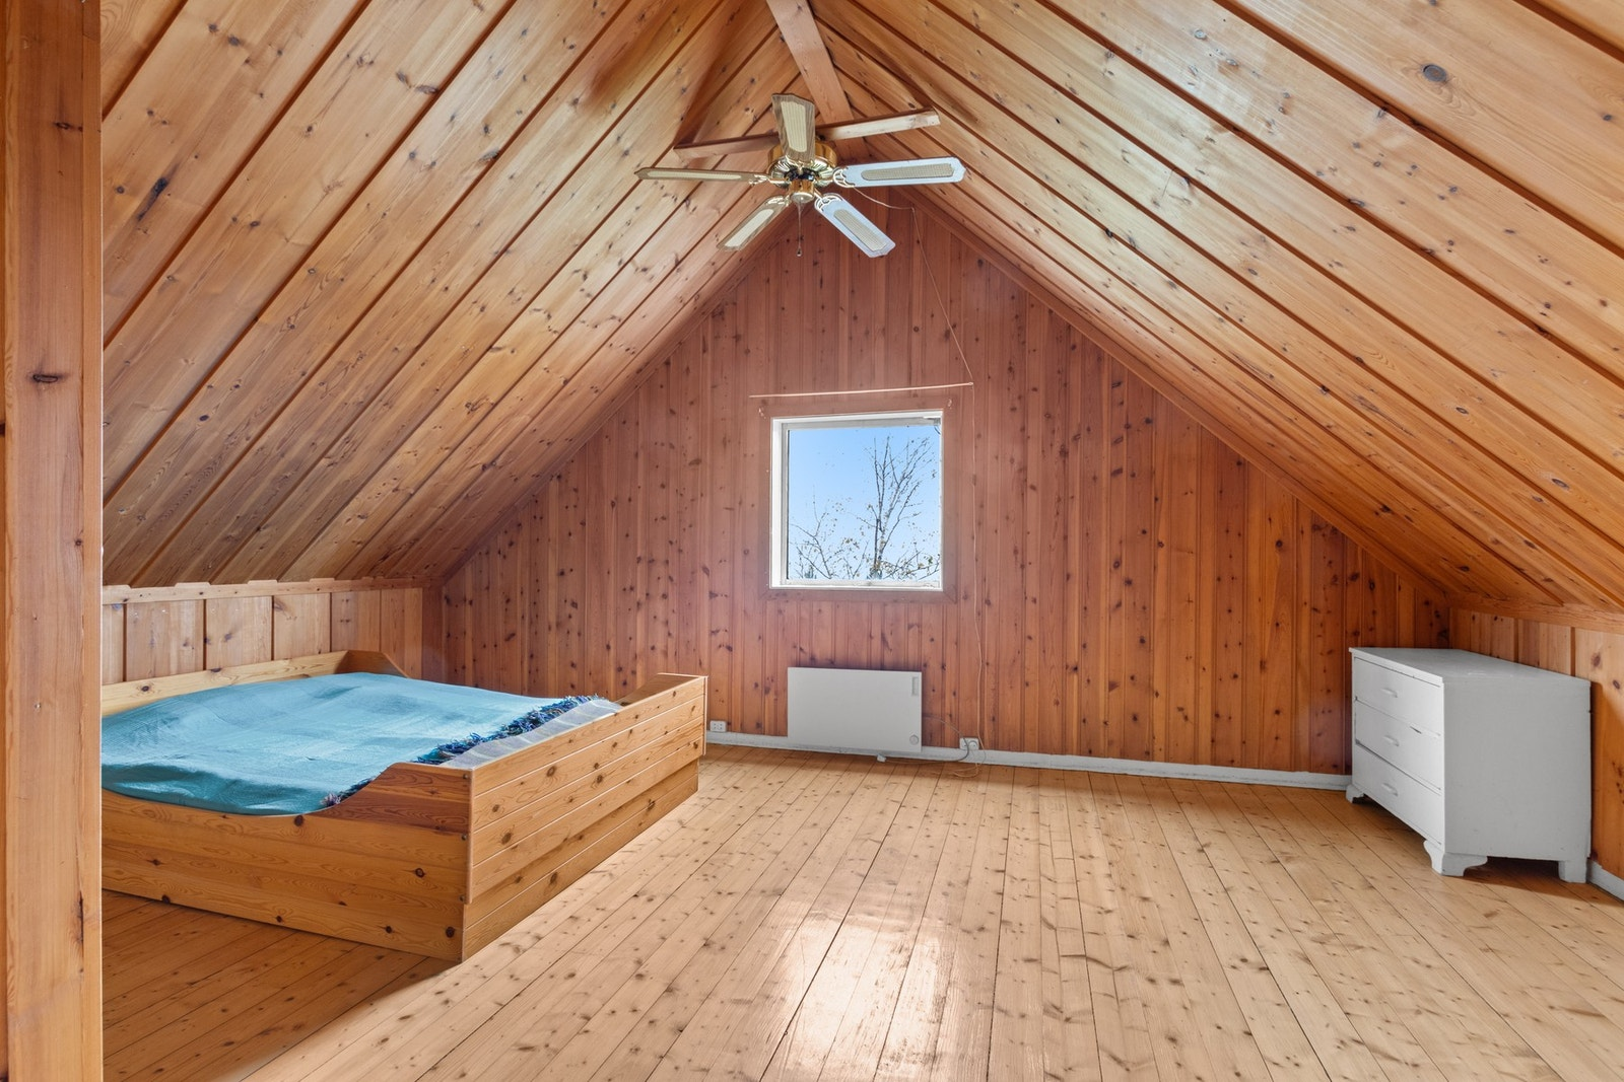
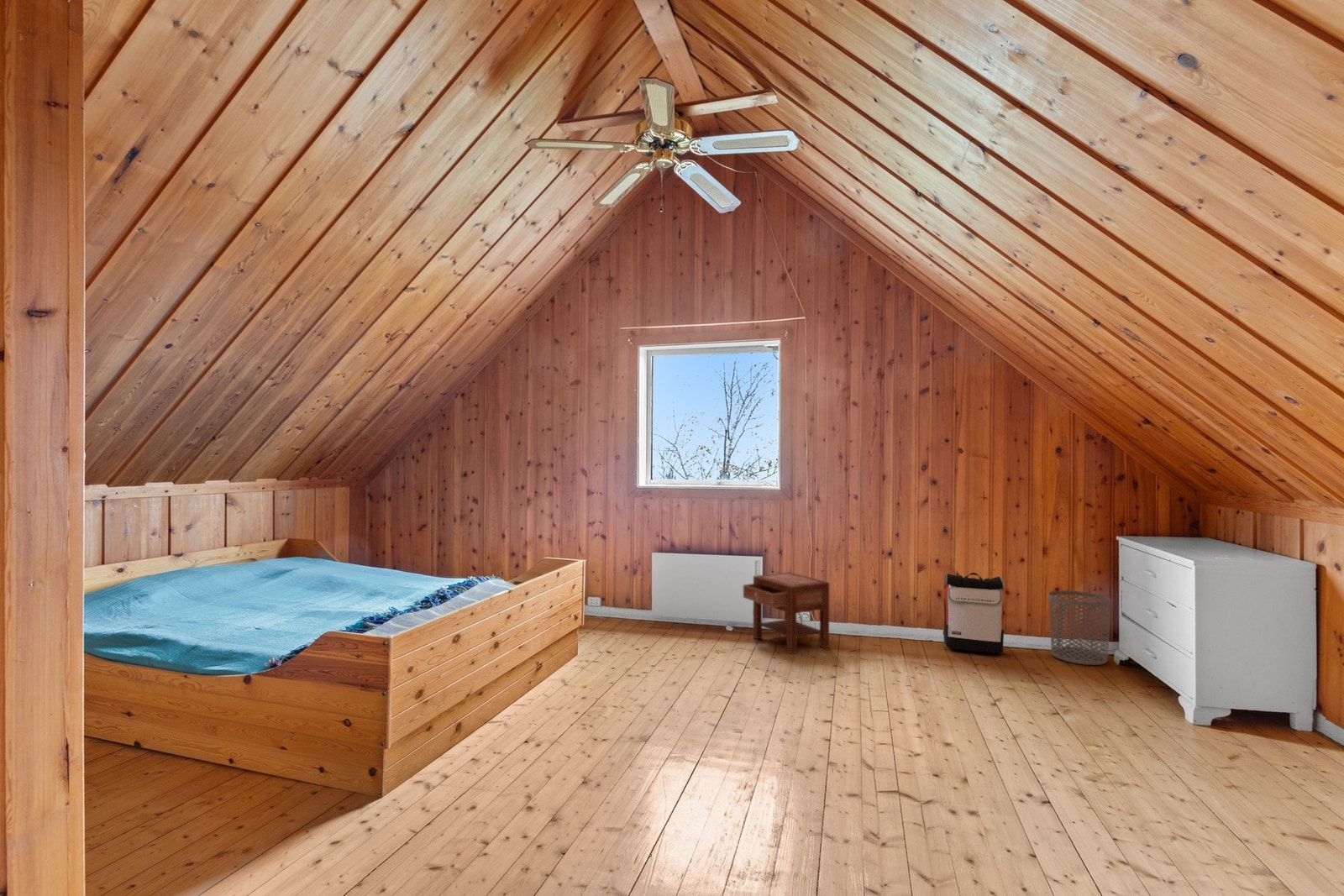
+ nightstand (782, 610)
+ waste bin (1079, 626)
+ backpack (974, 612)
